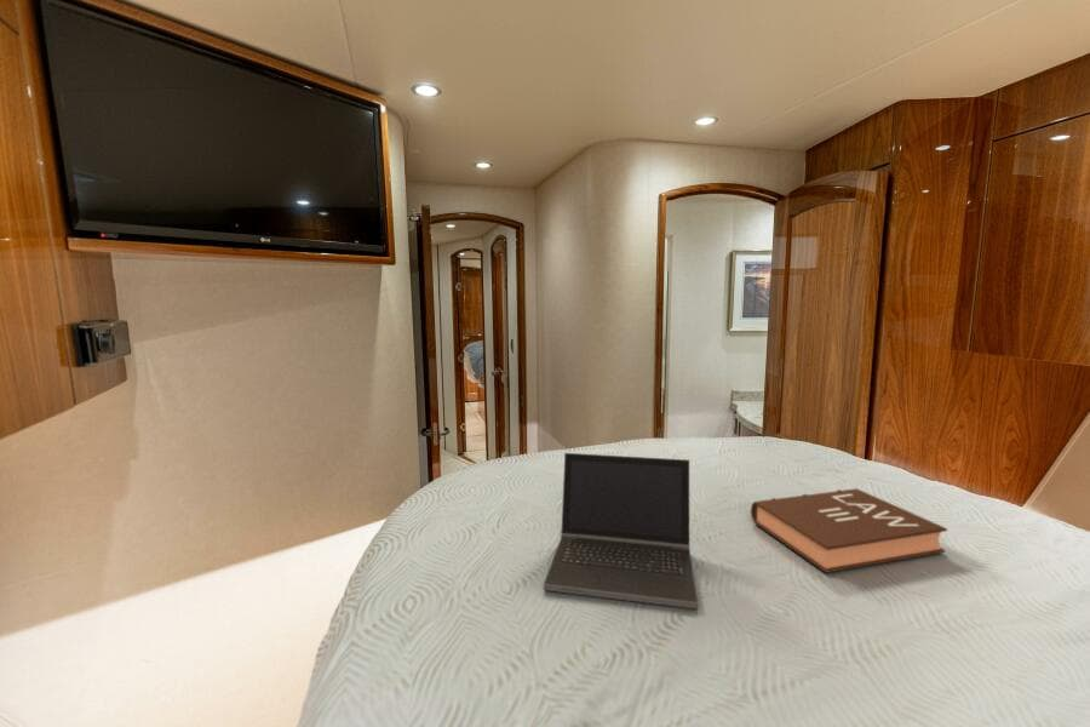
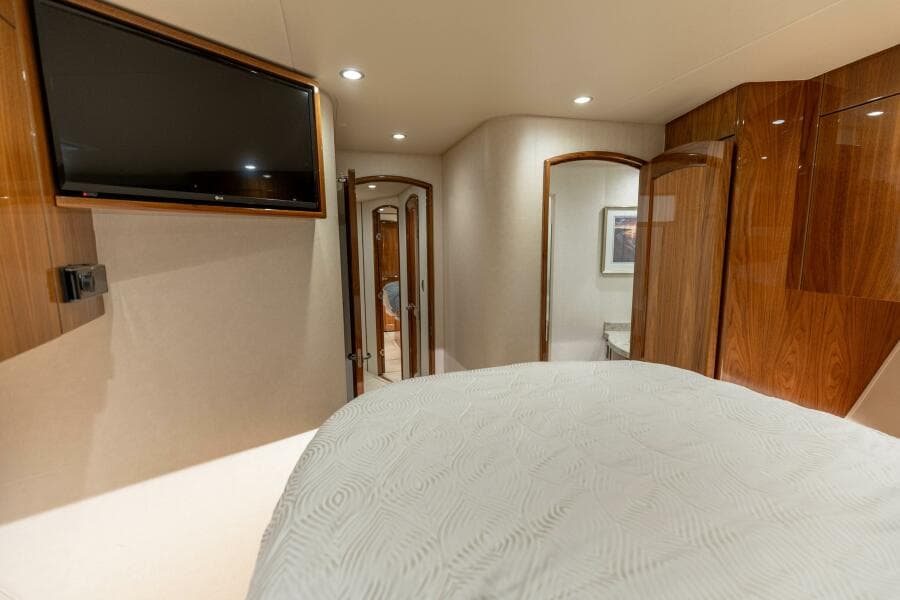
- laptop computer (621, 520)
- book (841, 523)
